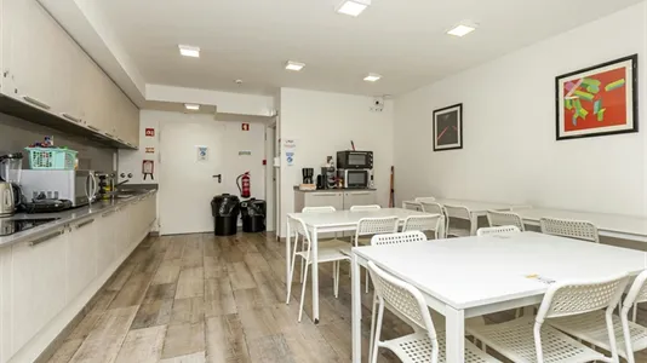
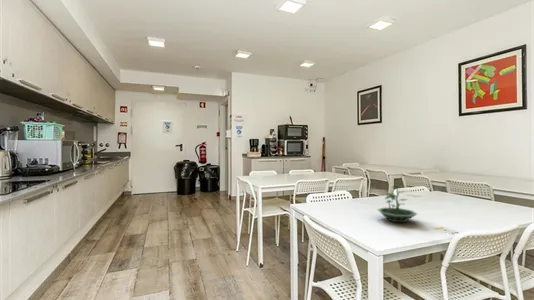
+ terrarium (397, 191)
